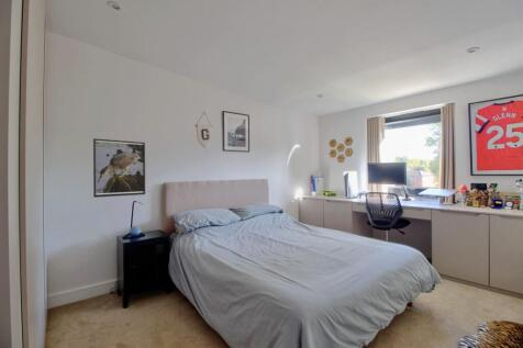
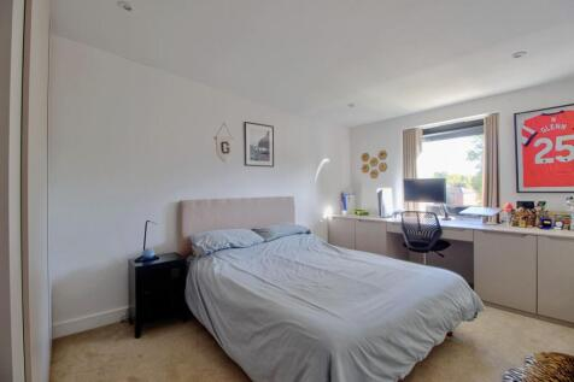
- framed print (121, 168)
